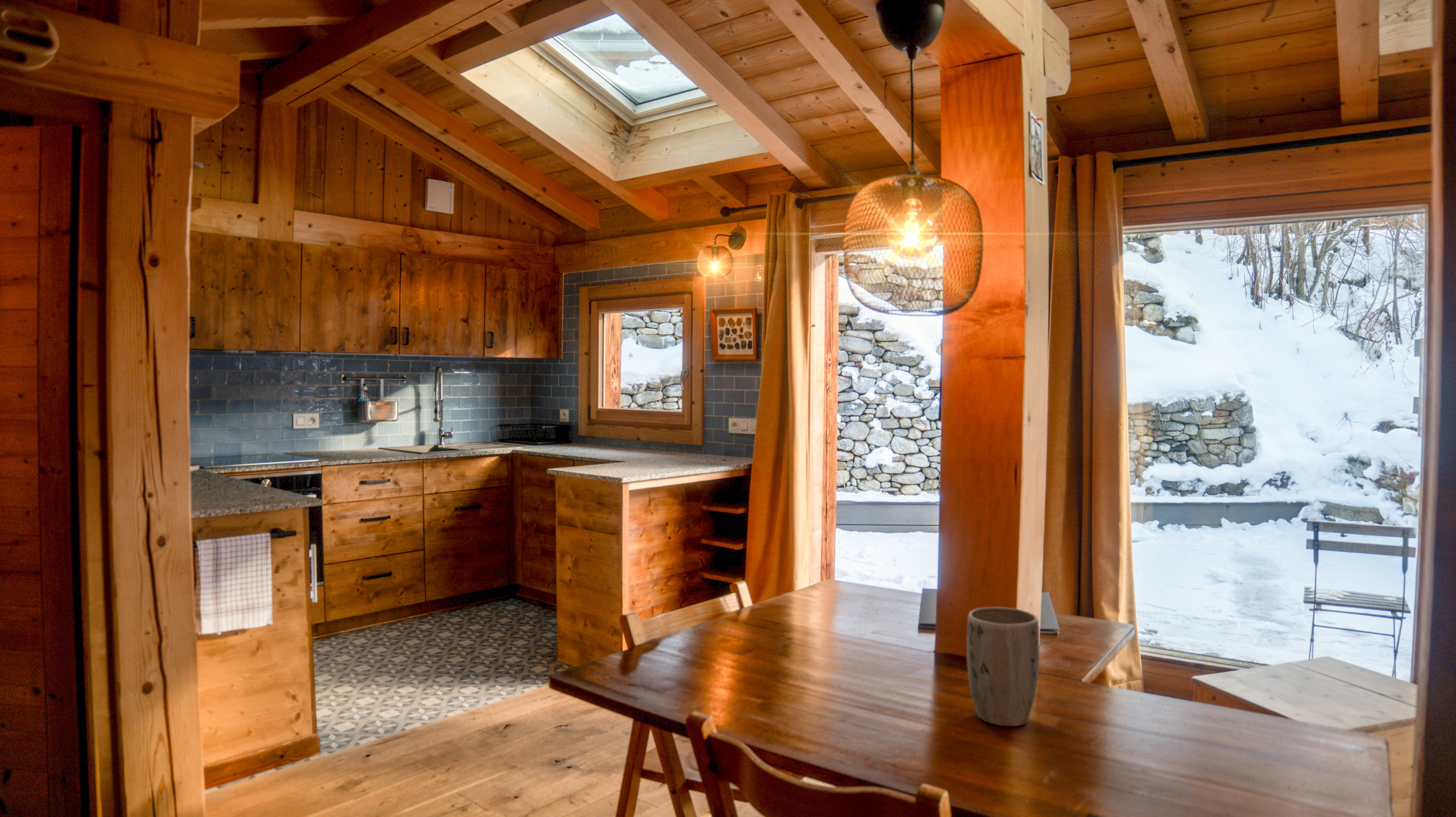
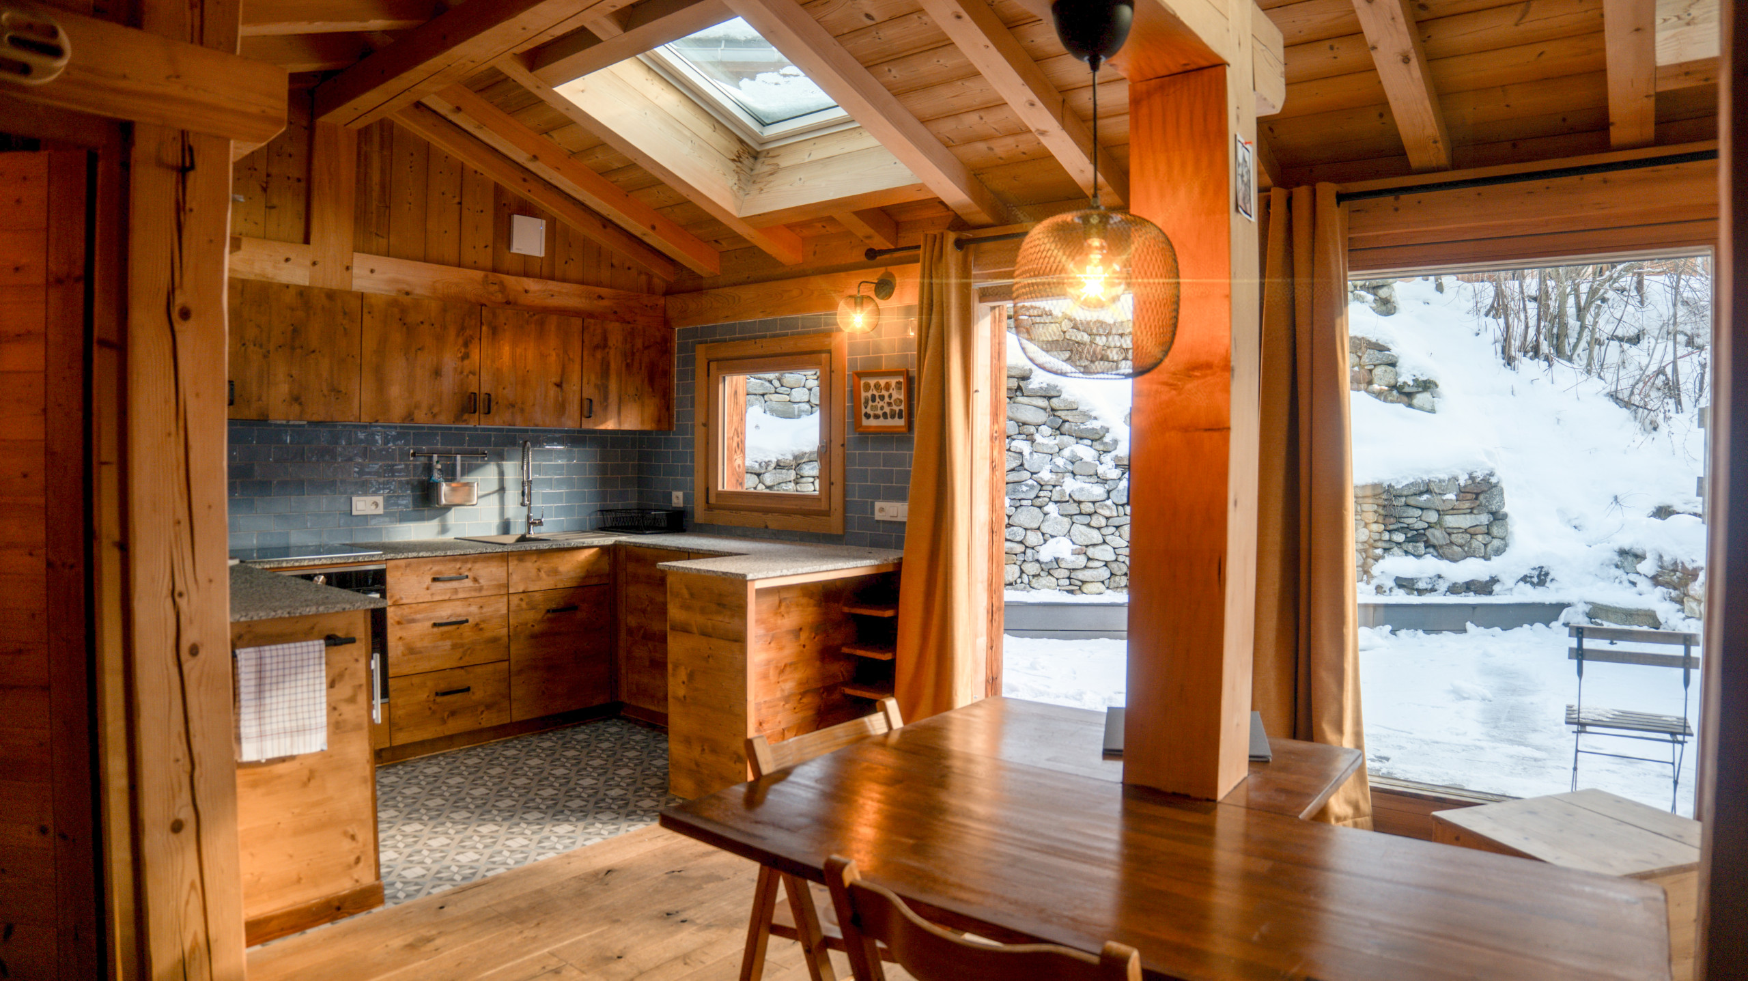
- plant pot (1003, 666)
